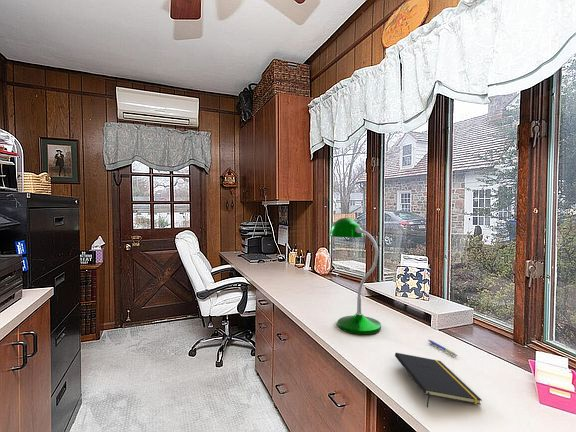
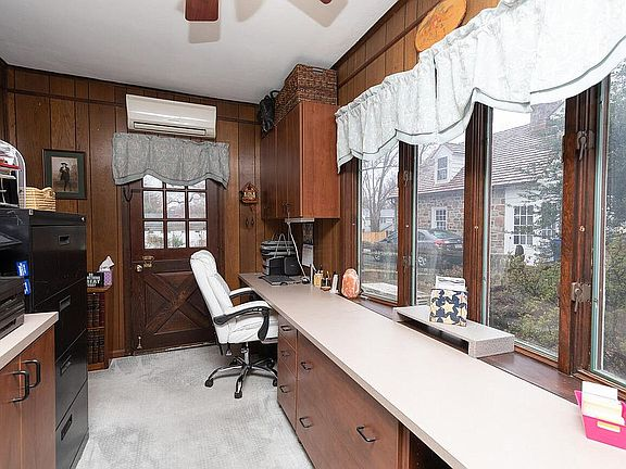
- notepad (433, 375)
- desk lamp (363, 277)
- pen (442, 347)
